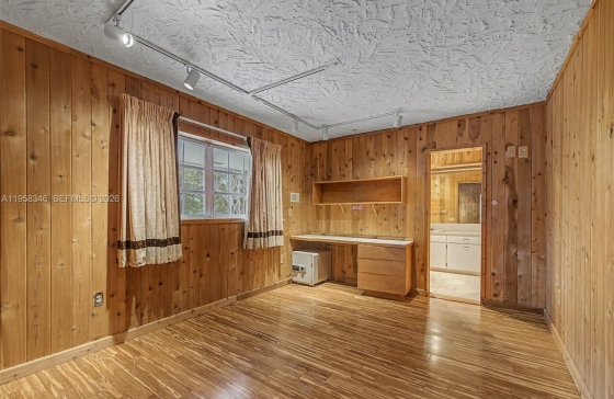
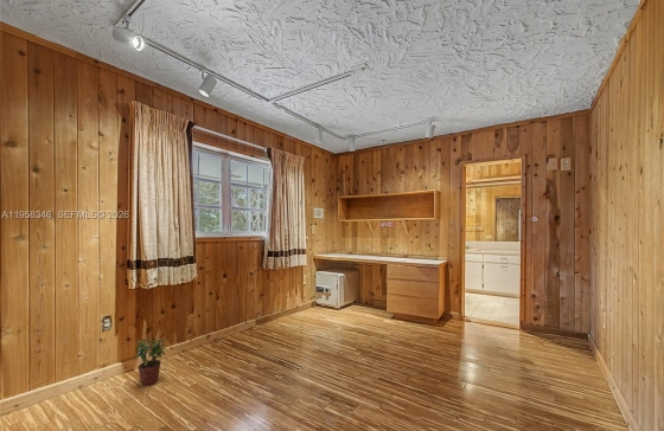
+ potted plant (147, 360)
